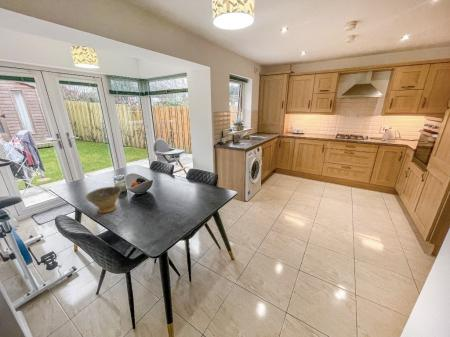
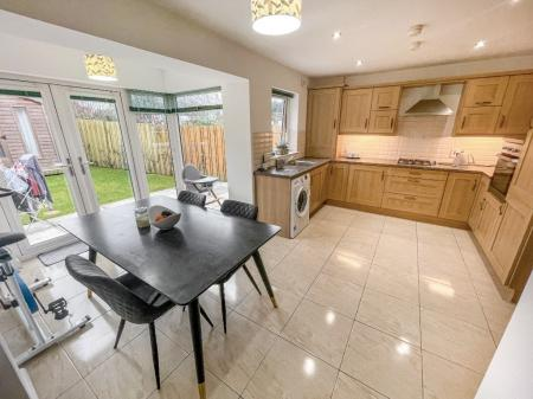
- bowl (105, 200)
